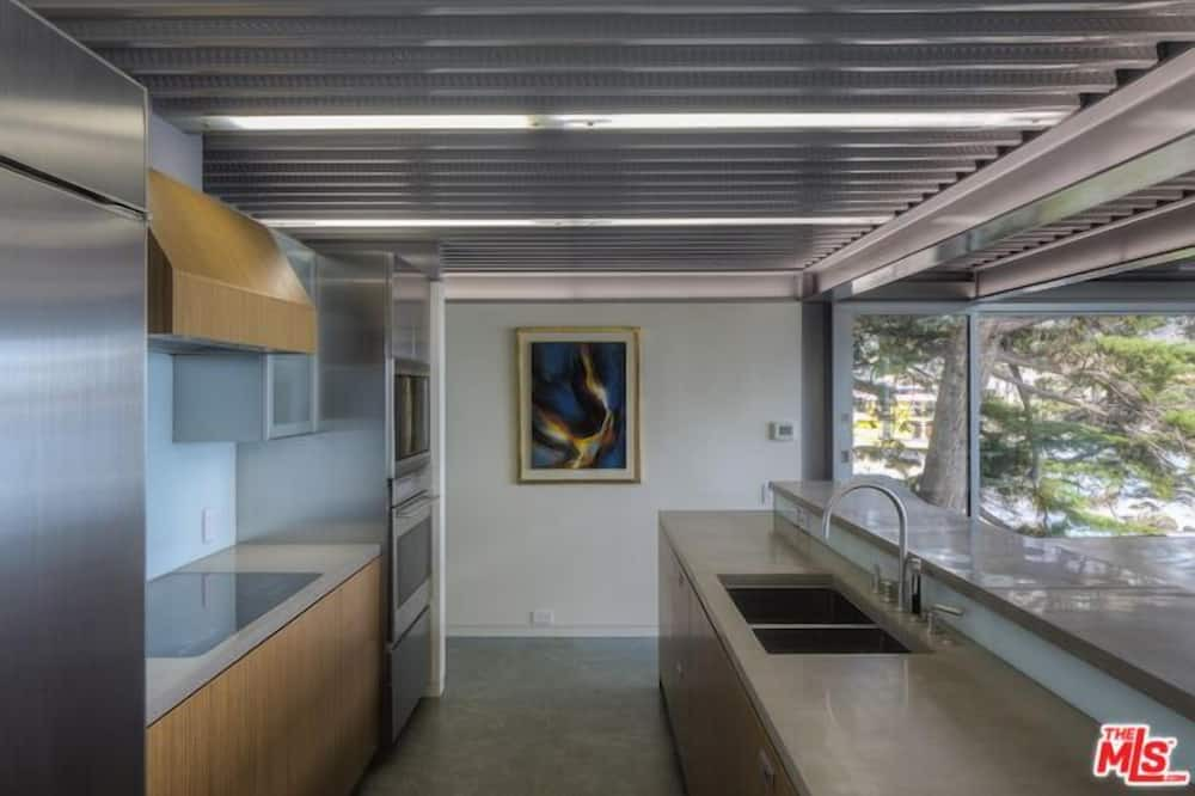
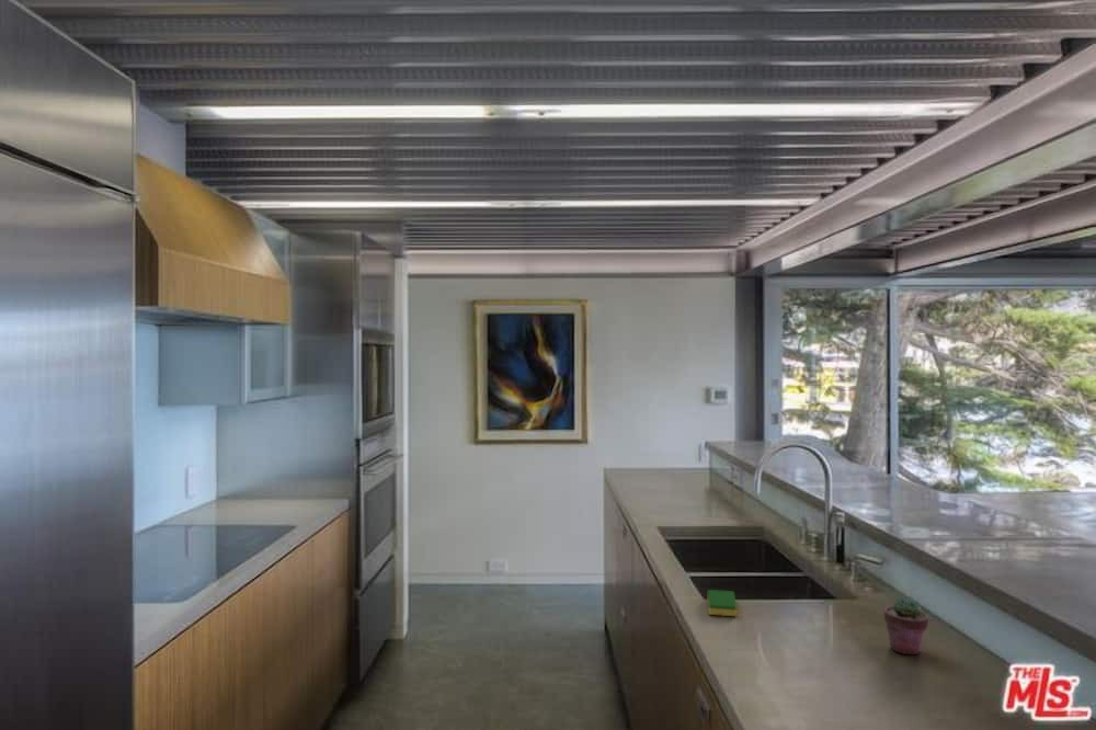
+ potted succulent (905, 623)
+ dish sponge (721, 602)
